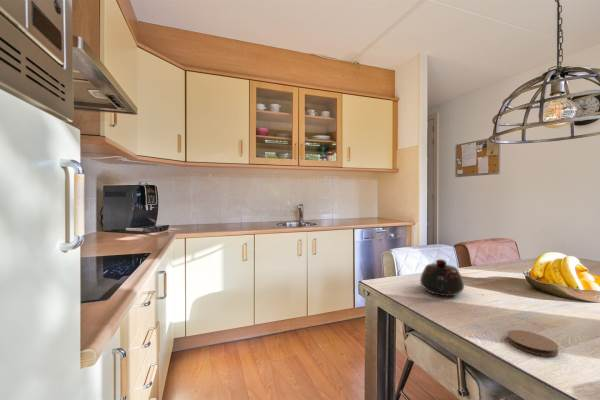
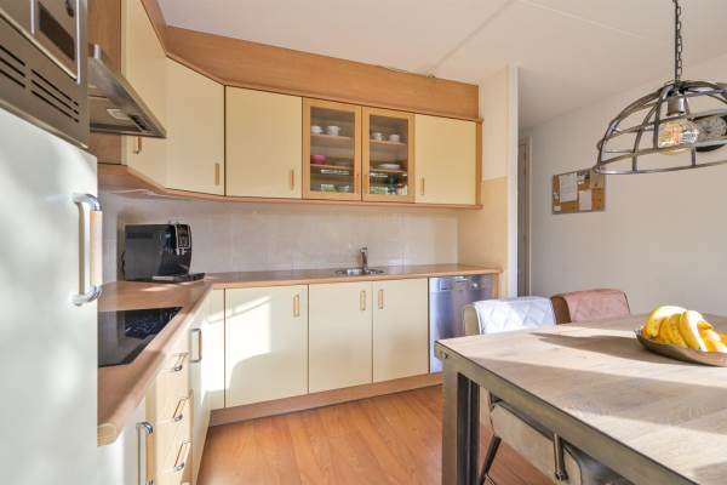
- teapot (441, 275)
- coaster (531, 342)
